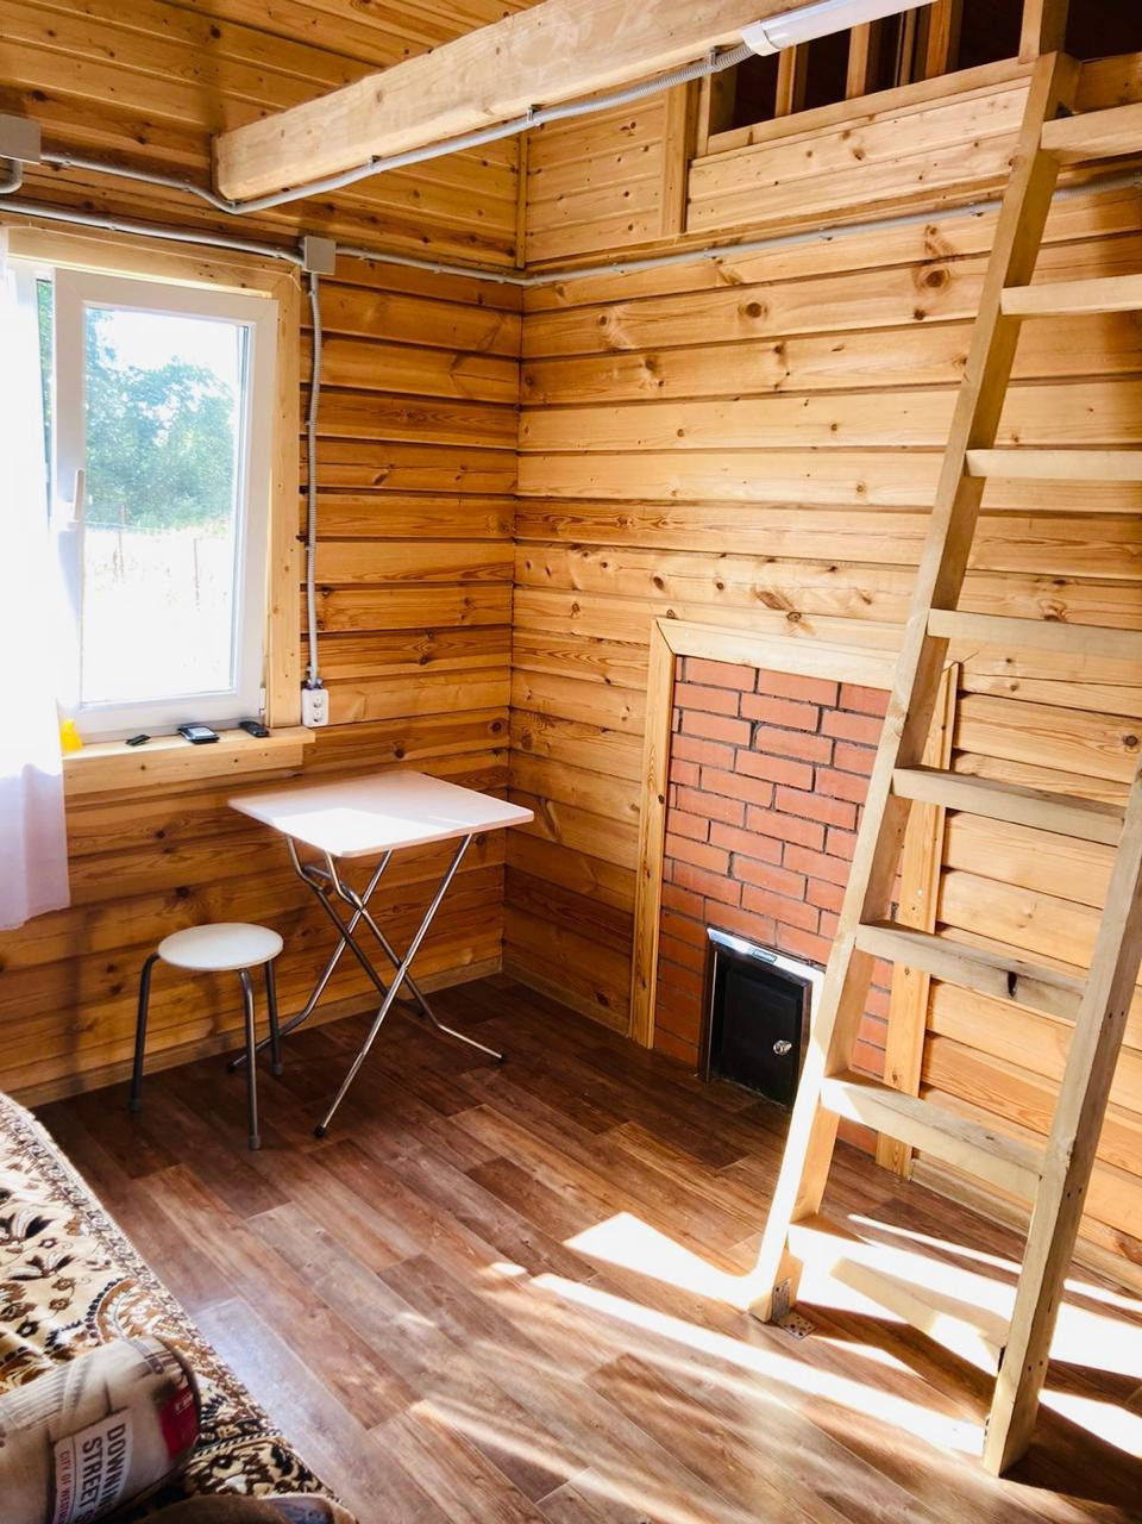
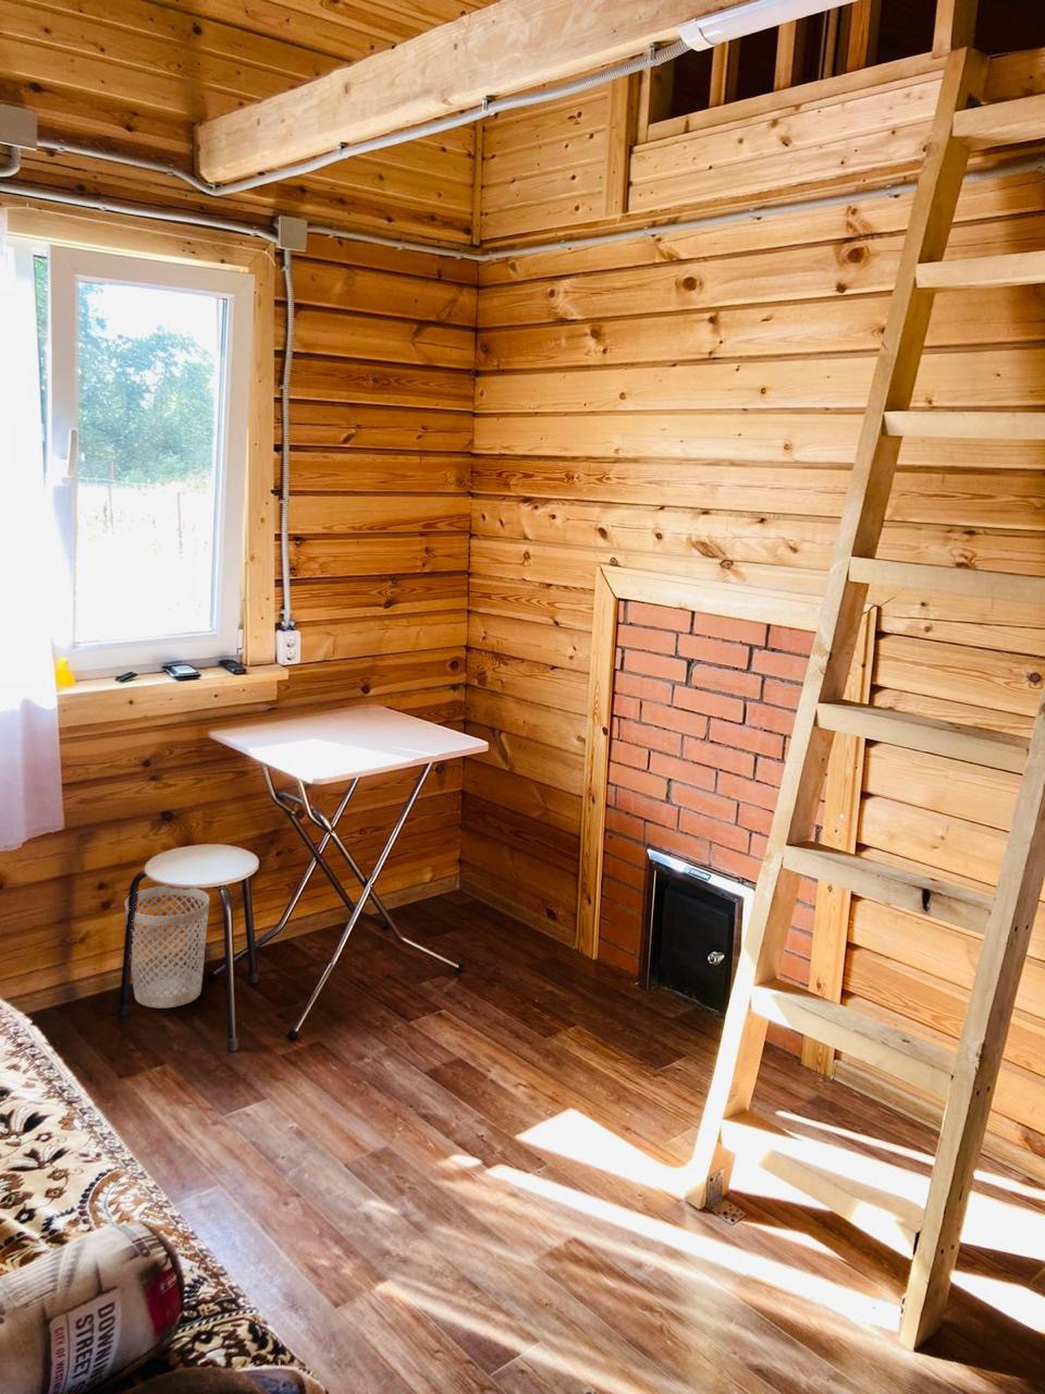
+ wastebasket (167, 946)
